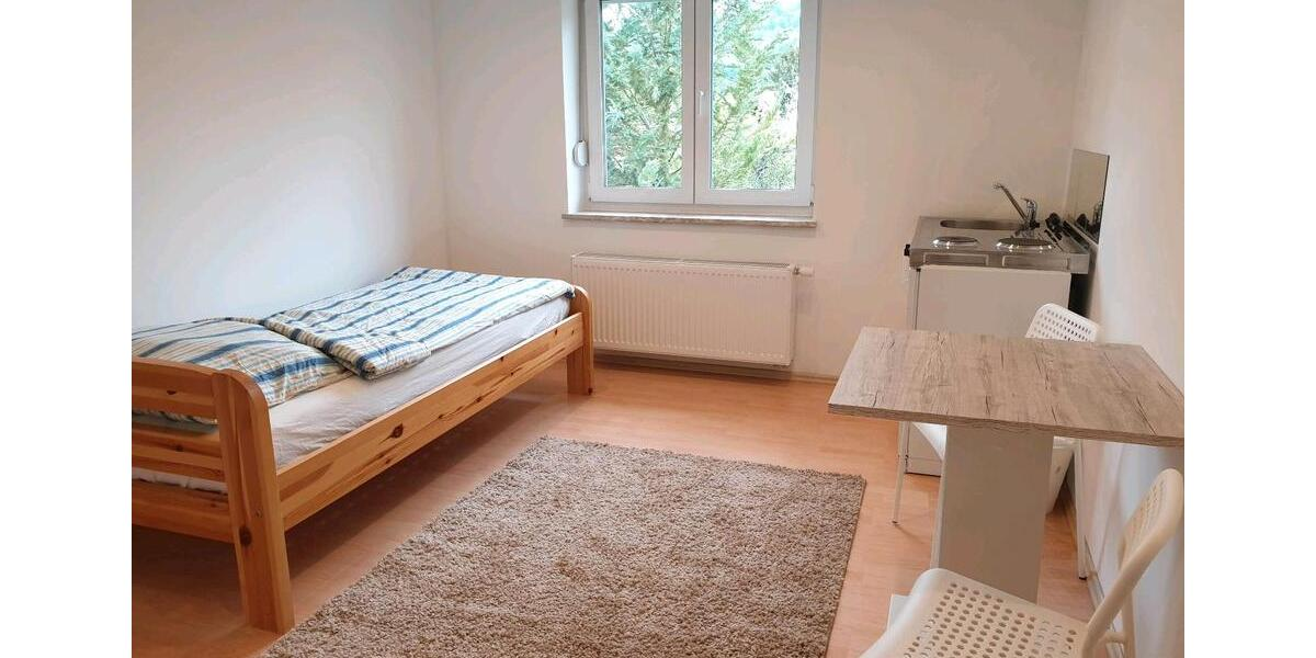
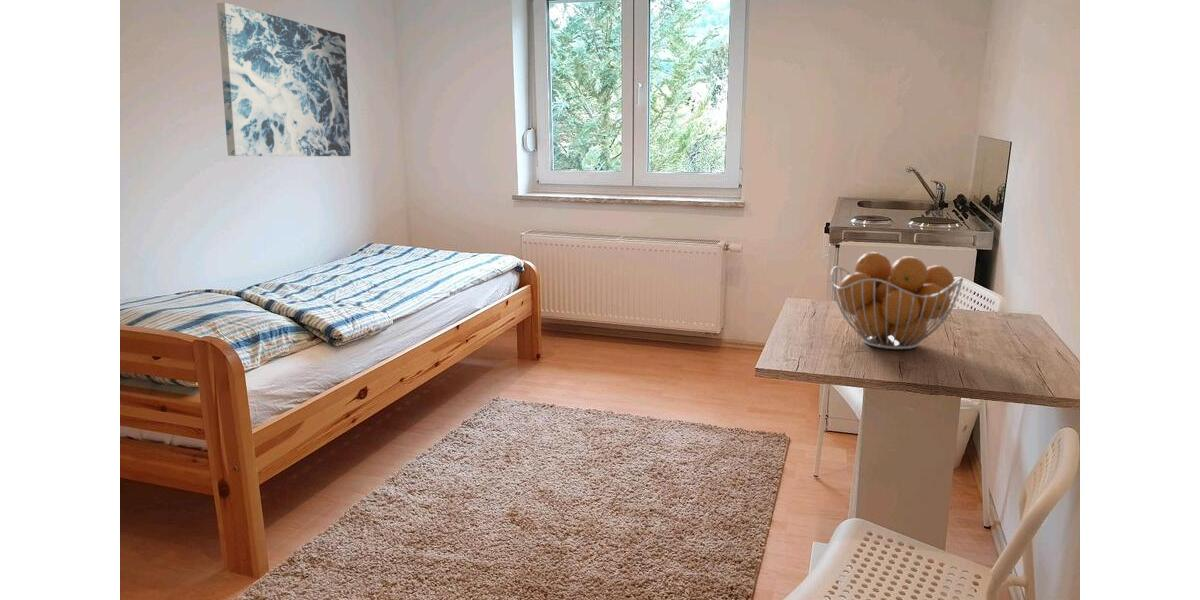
+ fruit basket (893, 299)
+ wall art (292, 89)
